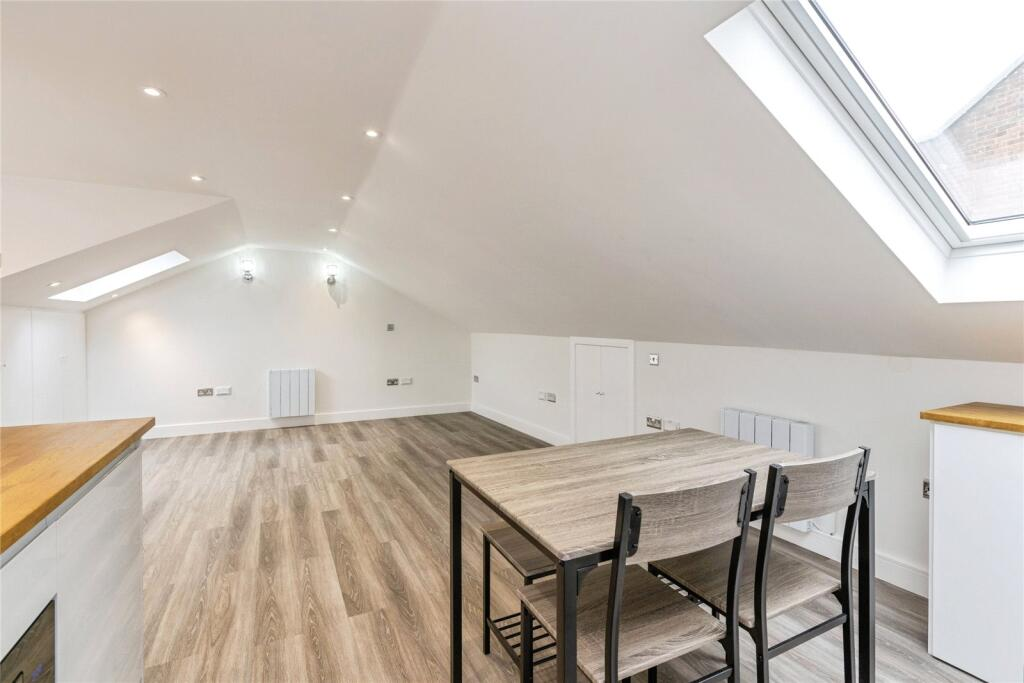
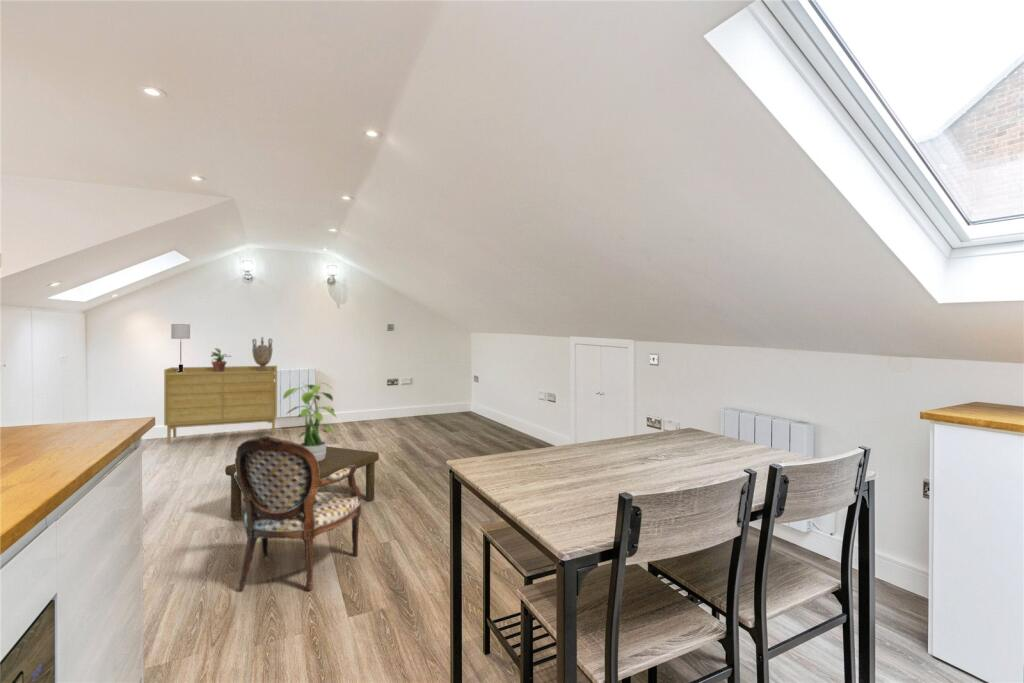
+ sideboard (224, 401)
+ potted plant (220, 359)
+ decorative urn (262, 353)
+ table lamp (180, 348)
+ coffee table (320, 478)
+ armchair (296, 499)
+ potted plant (309, 421)
